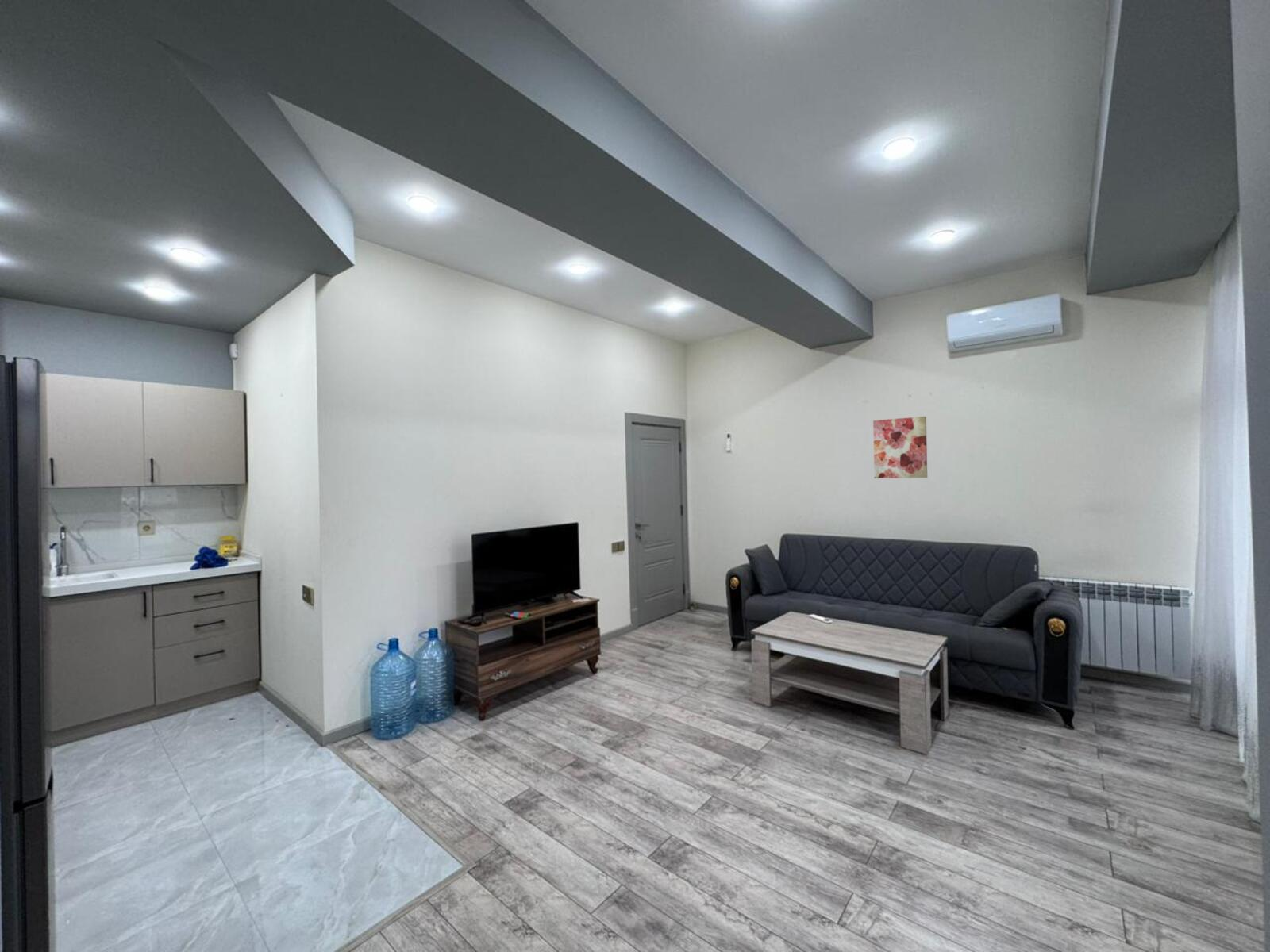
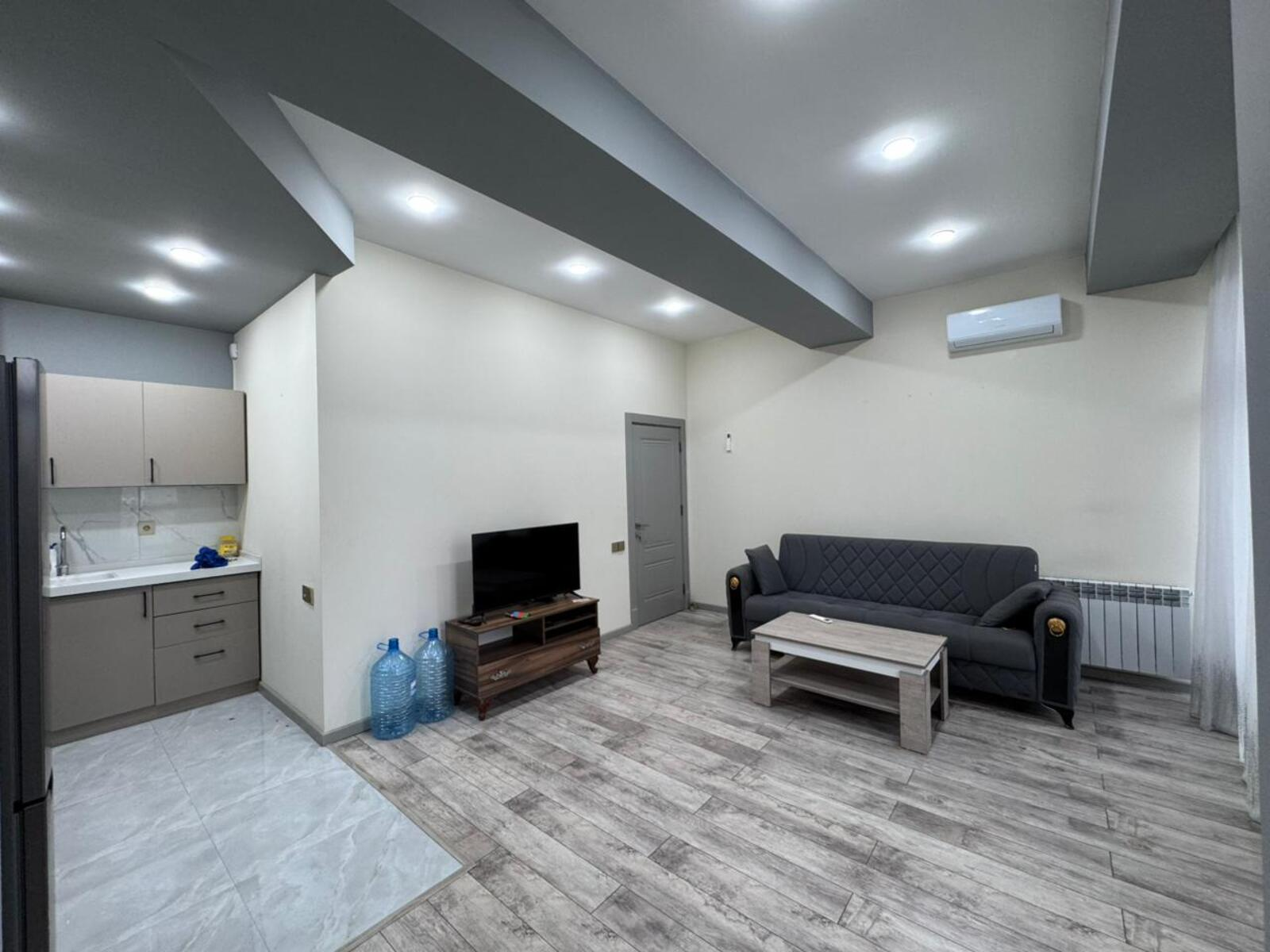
- wall art (899, 448)
